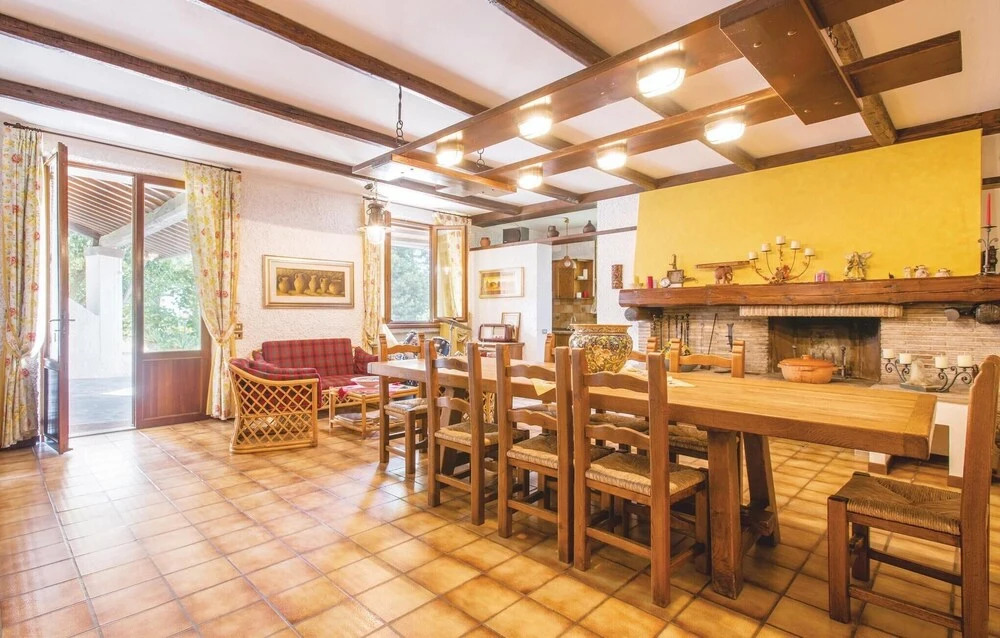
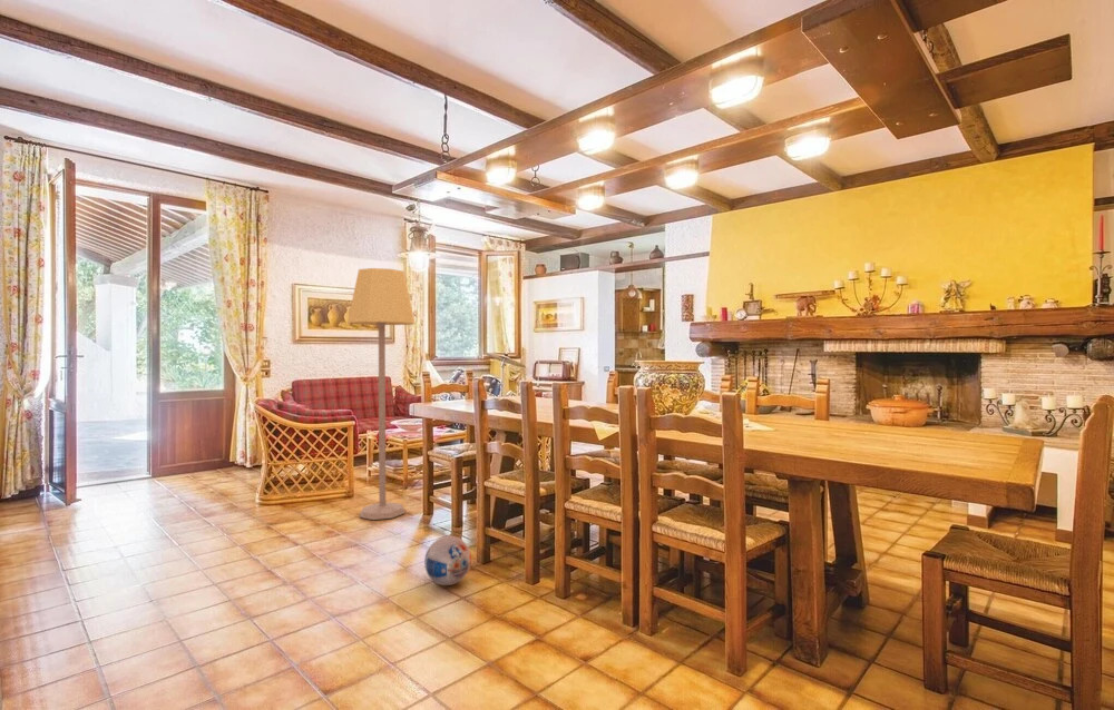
+ lamp (381, 392)
+ ball (448, 560)
